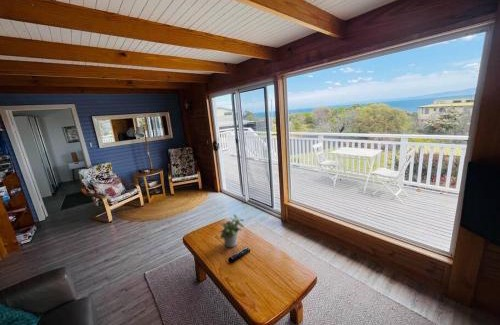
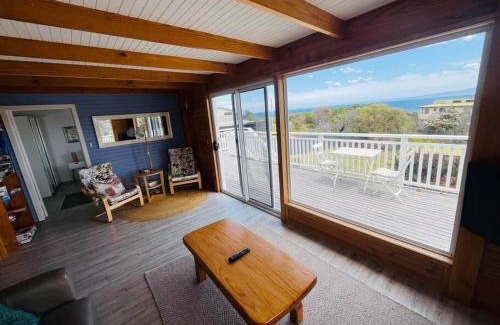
- potted plant (232, 232)
